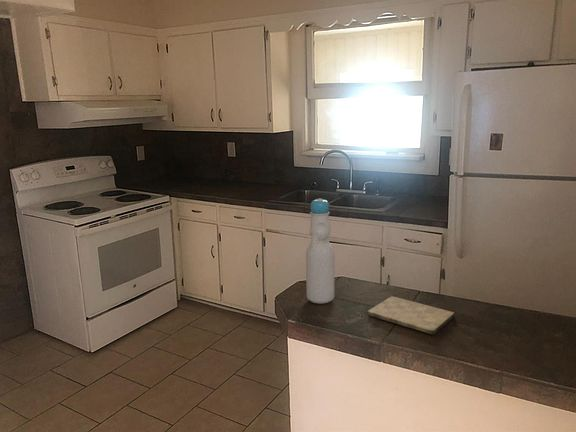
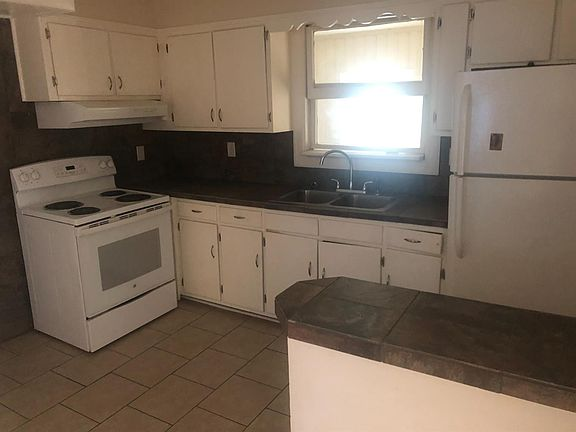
- bottle (320, 250)
- cutting board (410, 313)
